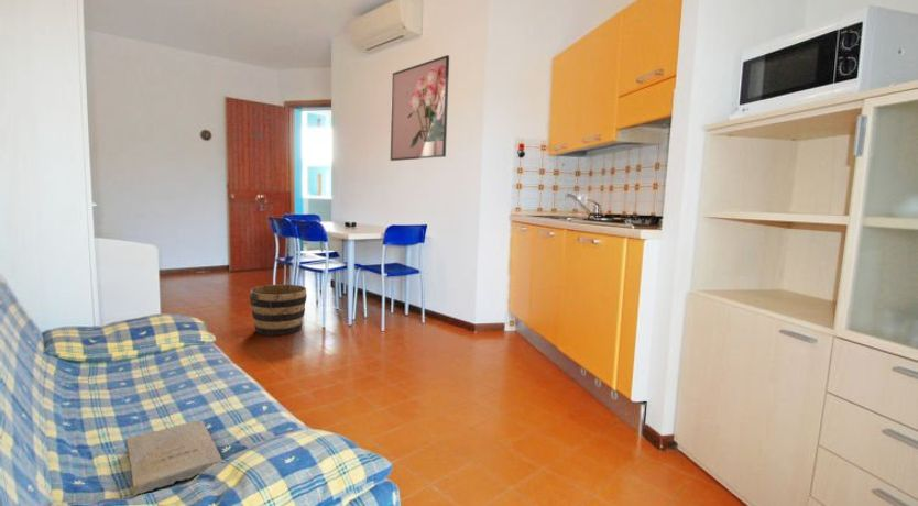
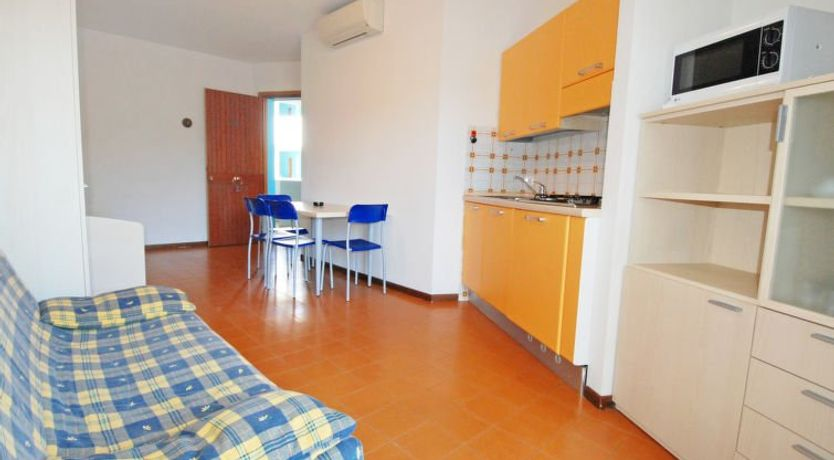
- book (172, 452)
- bucket (278, 309)
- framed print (417, 112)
